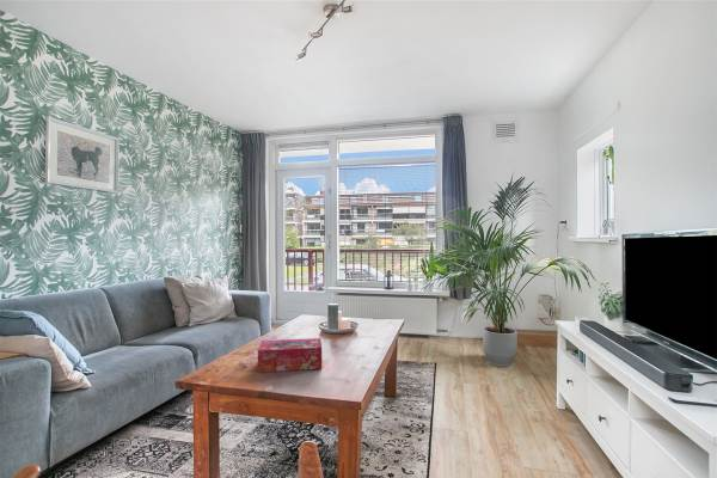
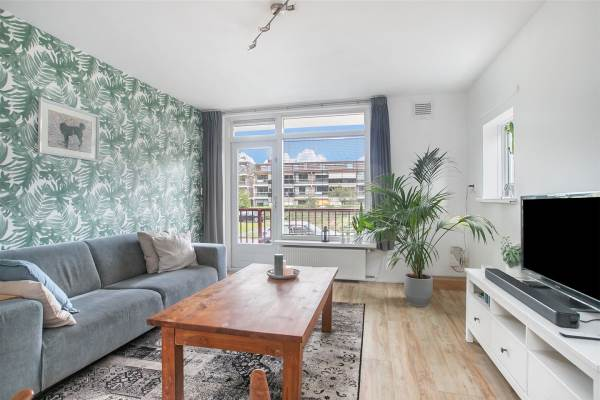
- tissue box (290, 354)
